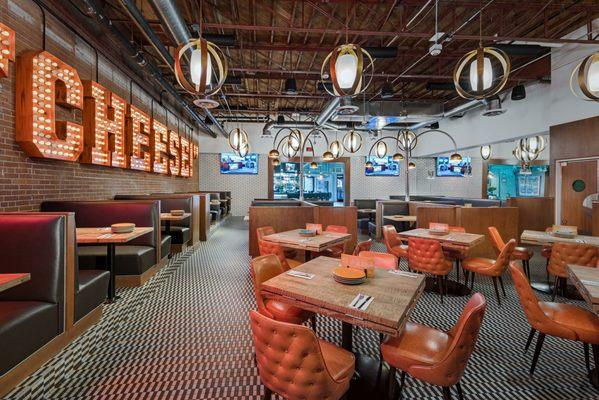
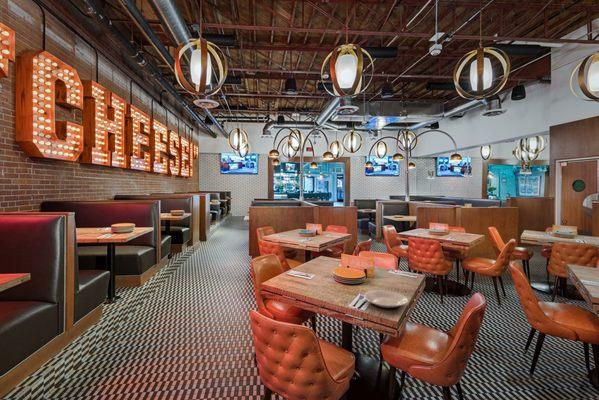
+ plate (385, 300)
